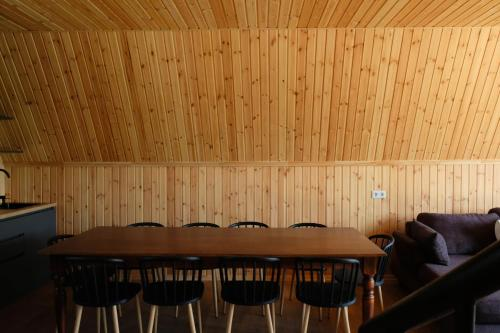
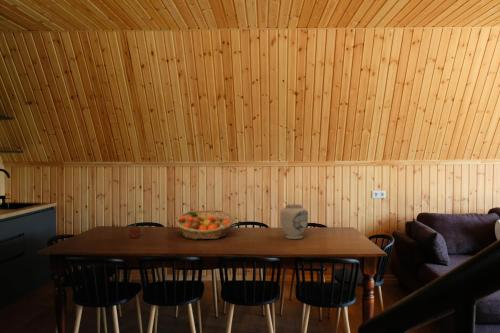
+ fruit basket (205, 224)
+ vase (294, 221)
+ potted plant (135, 224)
